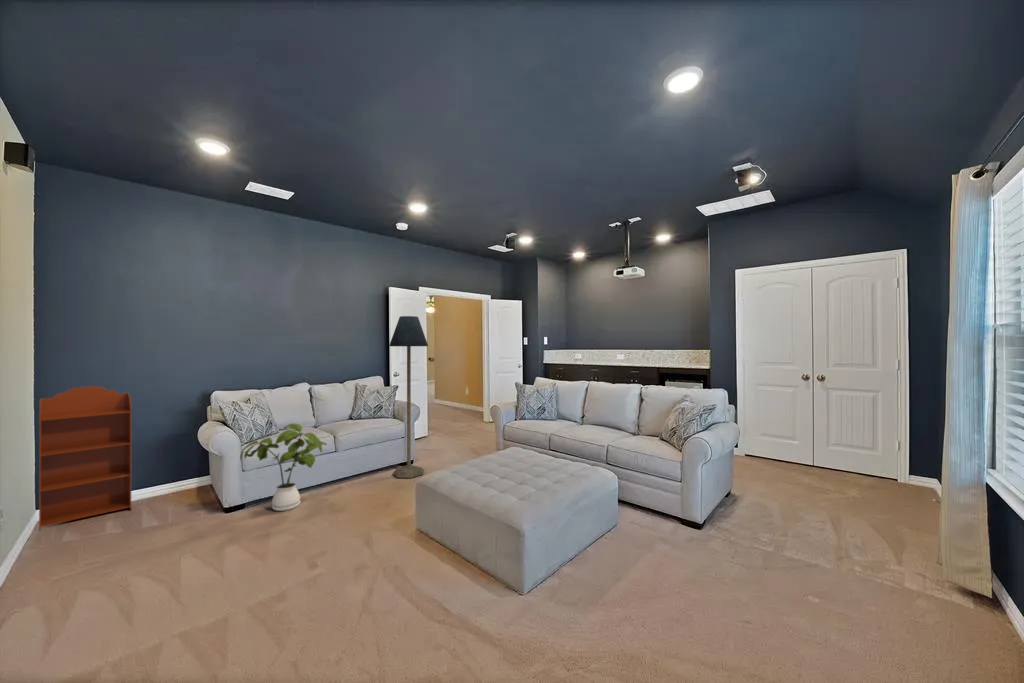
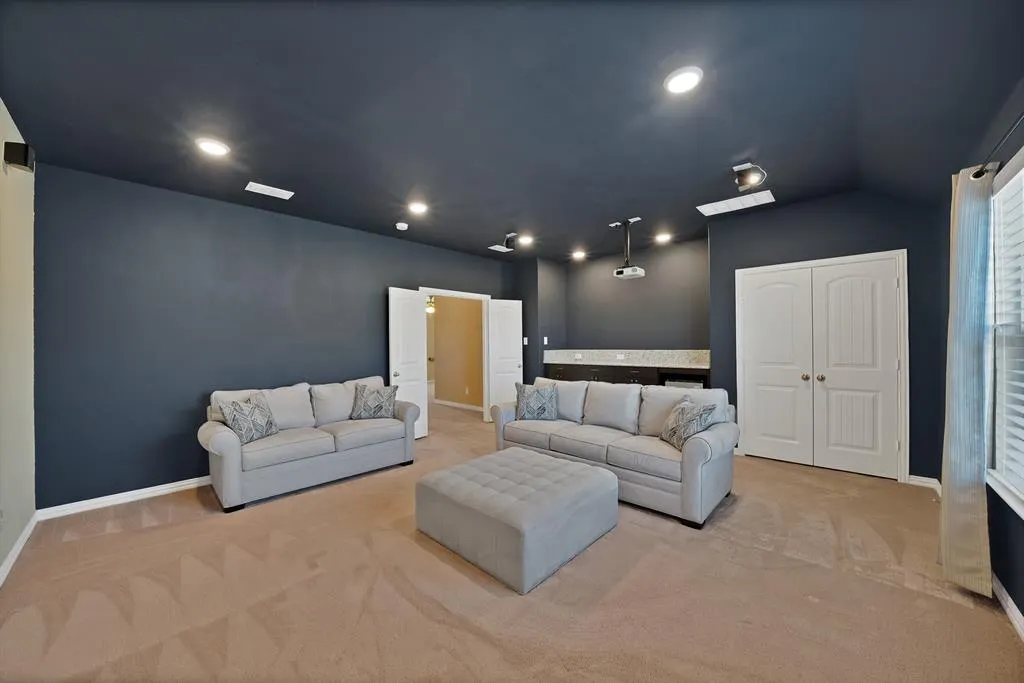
- floor lamp (408, 394)
- house plant (295, 465)
- bookcase (87, 451)
